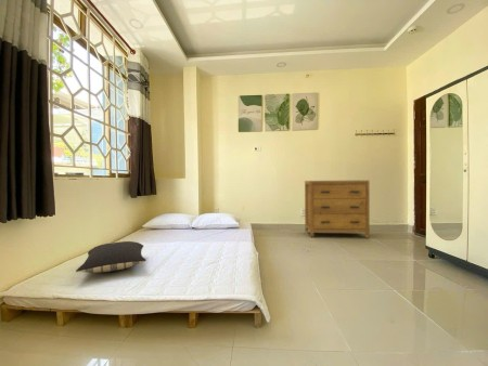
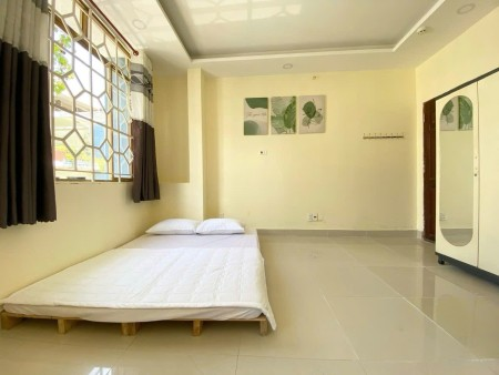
- pillow (115, 256)
- dresser (335, 207)
